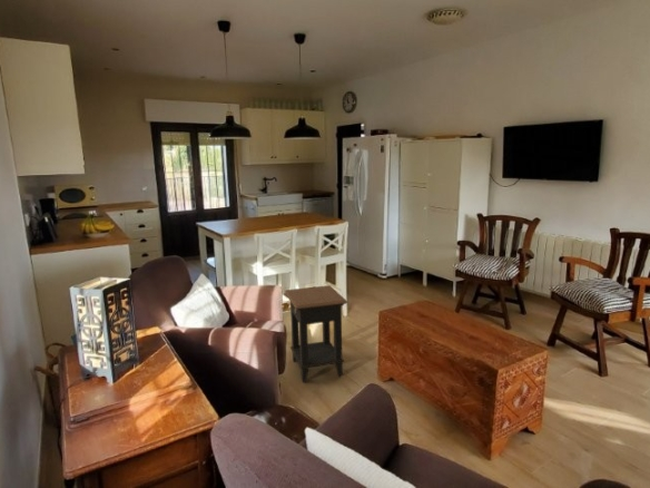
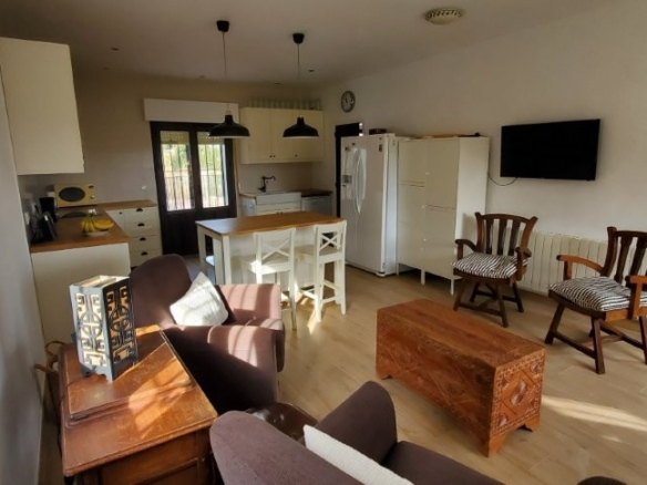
- side table (323, 331)
